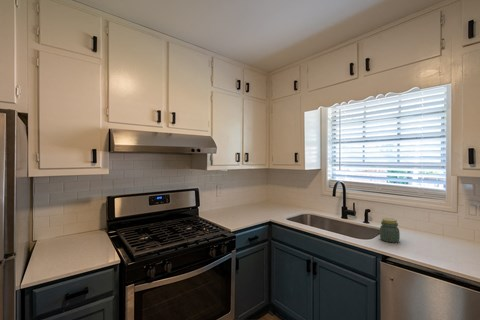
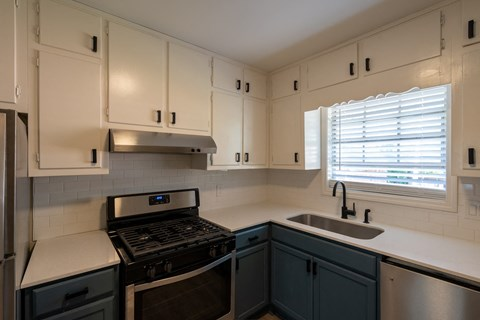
- jar (389, 229)
